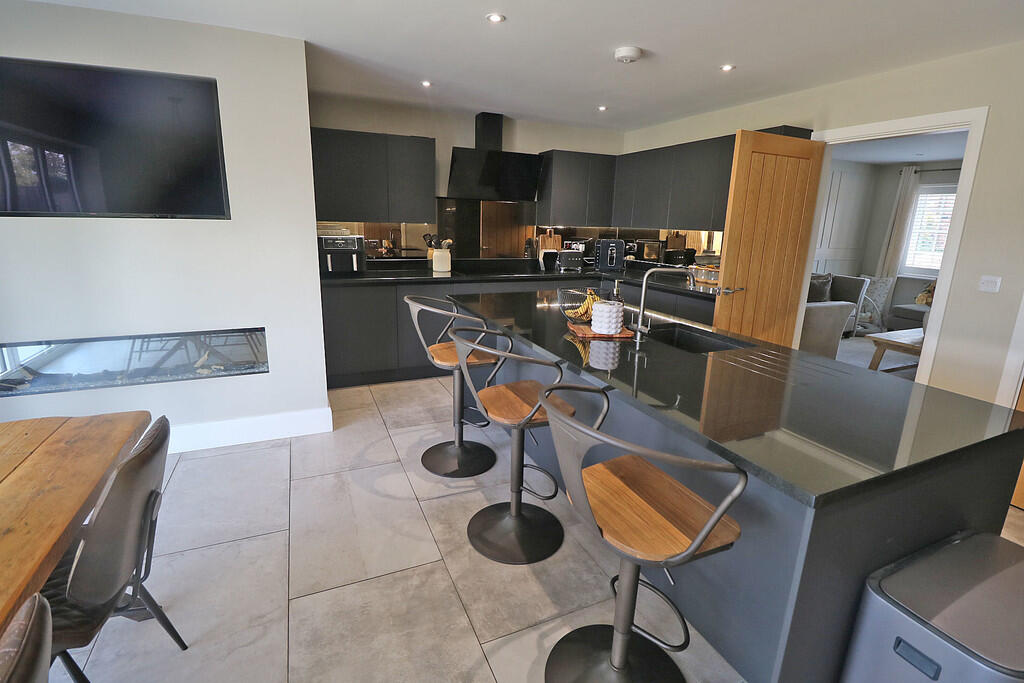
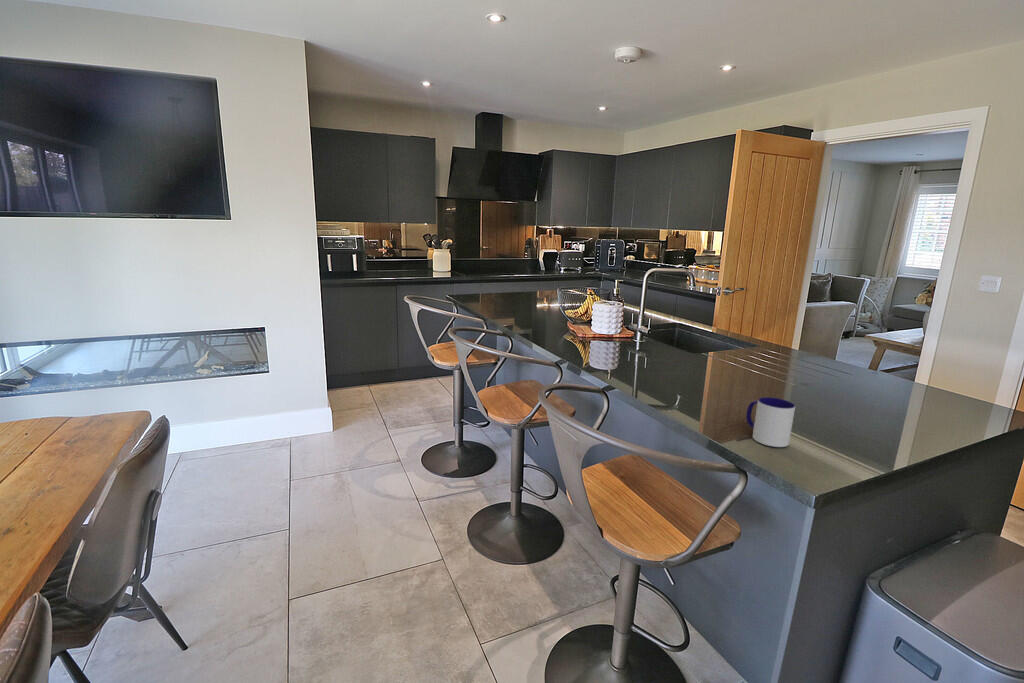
+ mug (767, 419)
